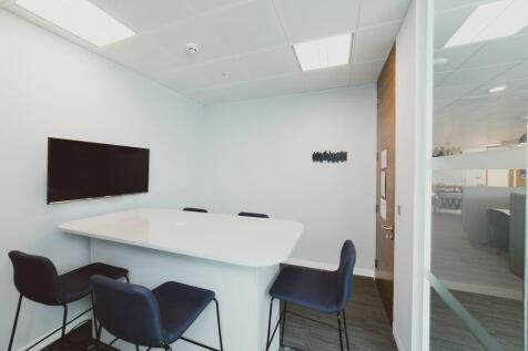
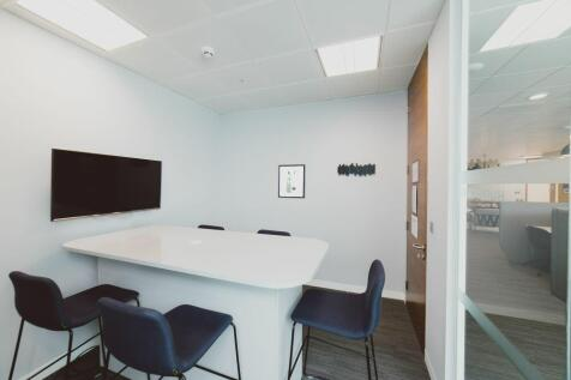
+ wall art (291, 181)
